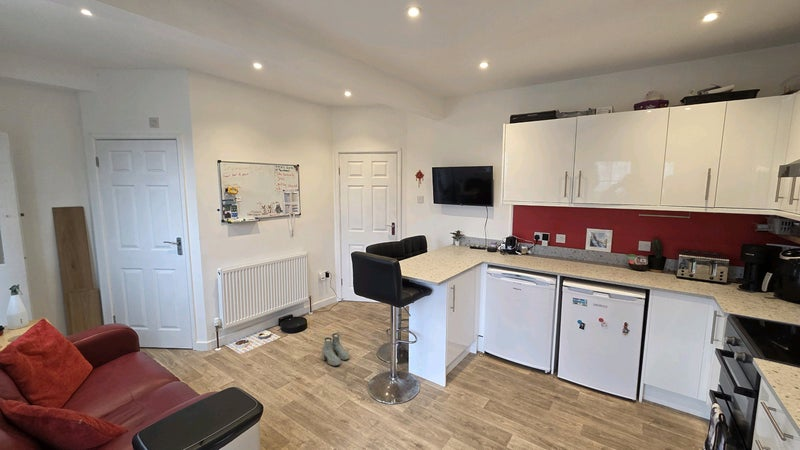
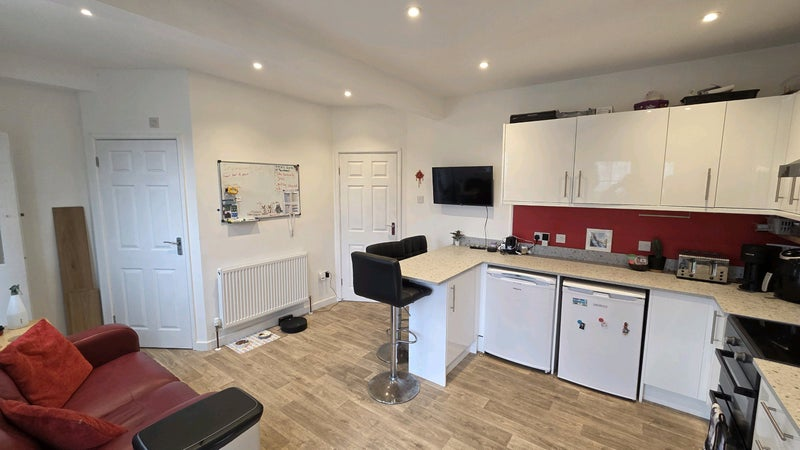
- boots (335, 348)
